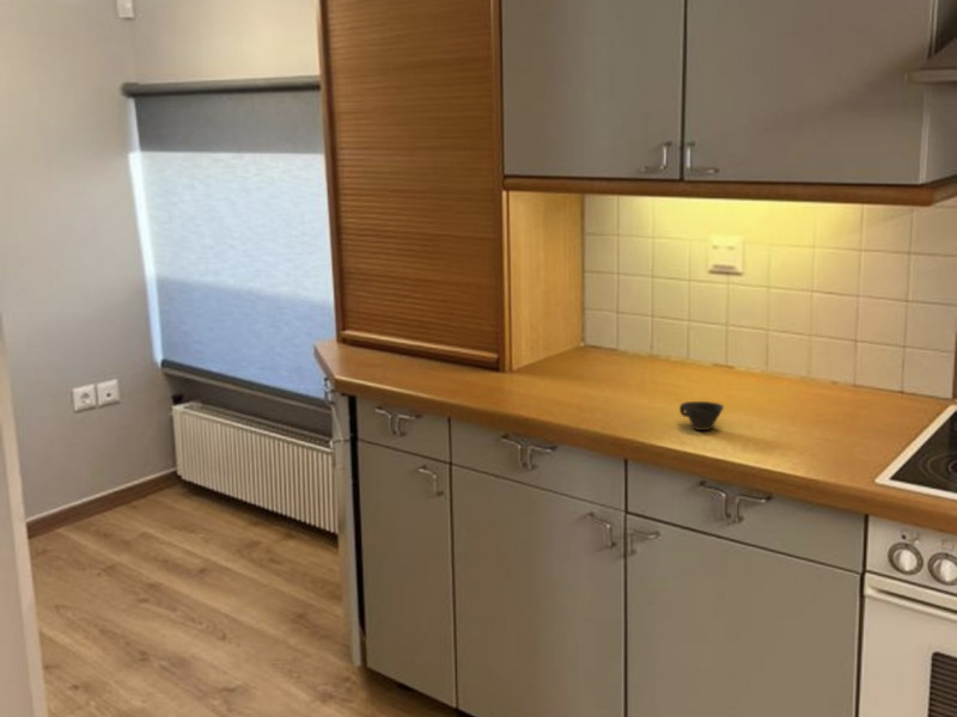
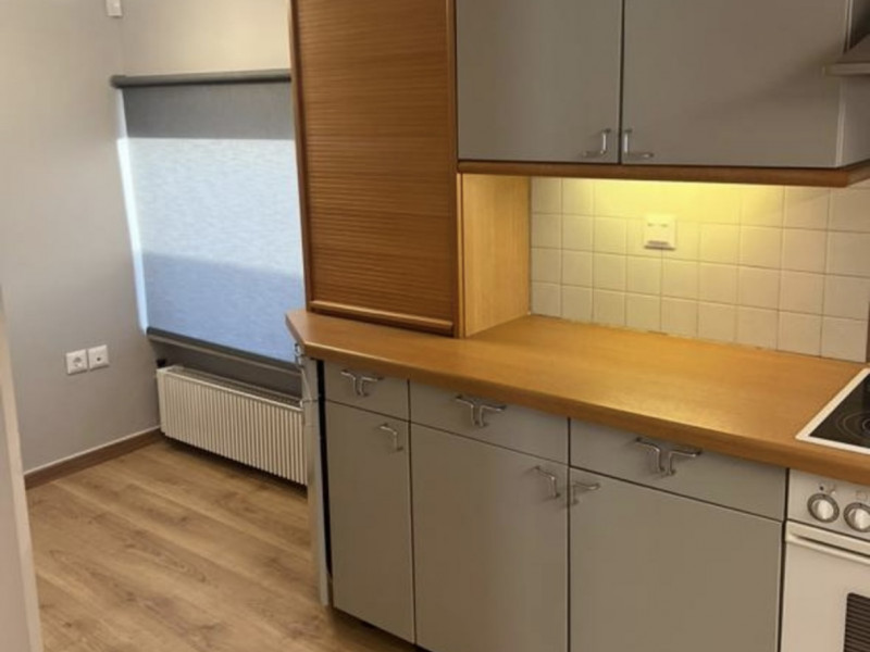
- cup (700, 415)
